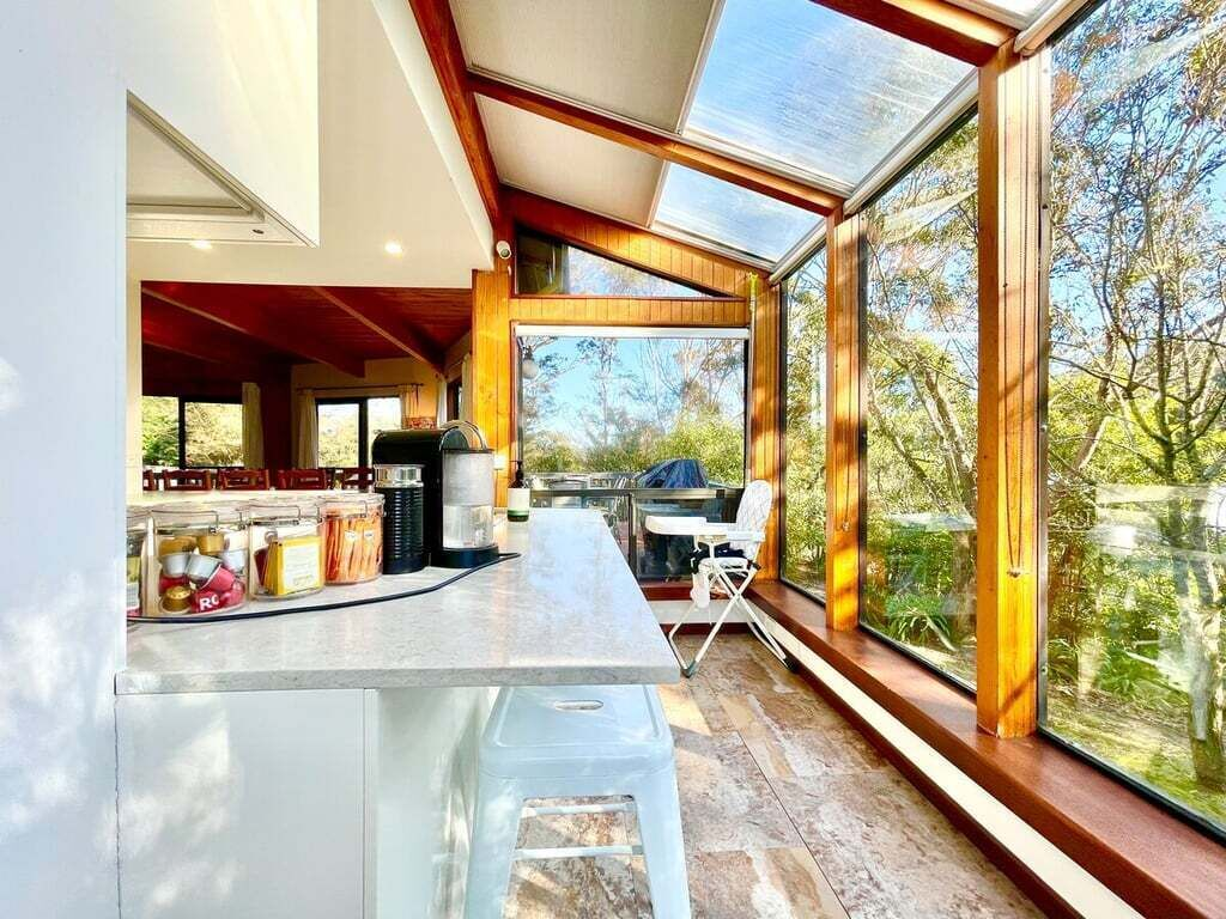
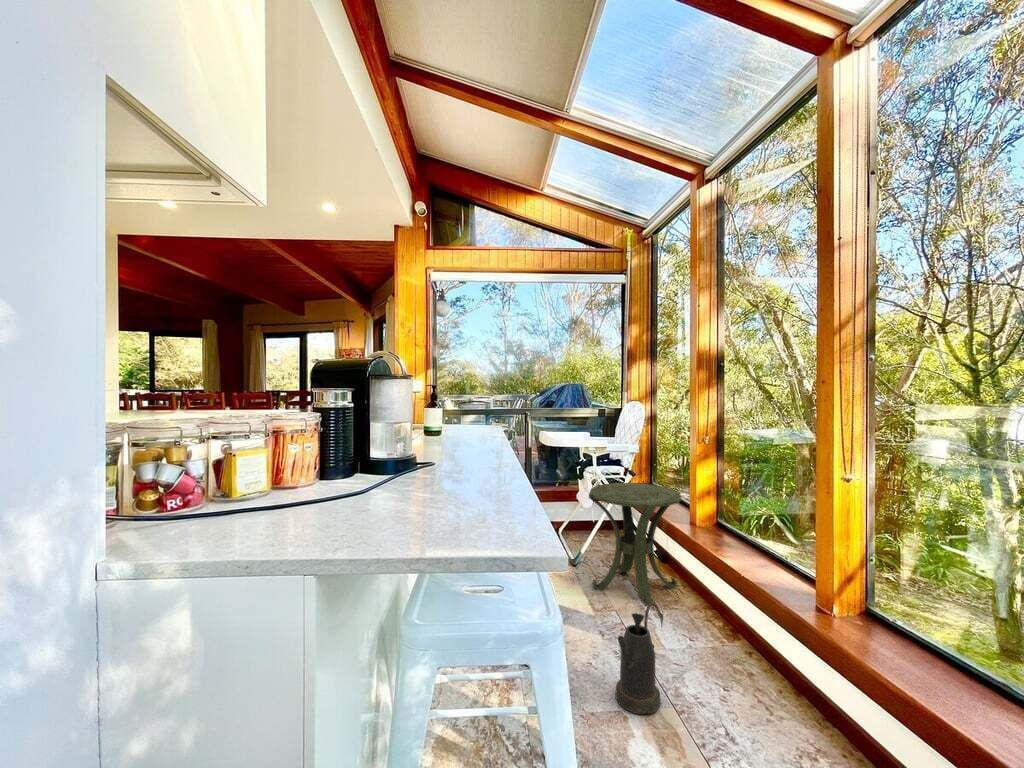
+ watering can (642, 652)
+ side table (634, 539)
